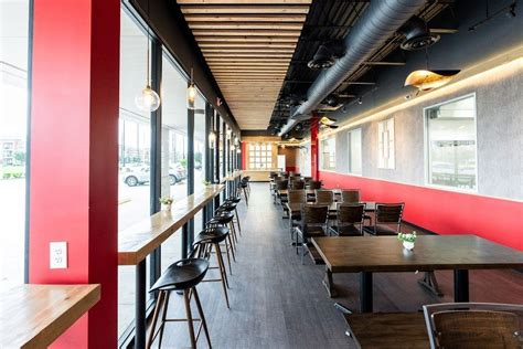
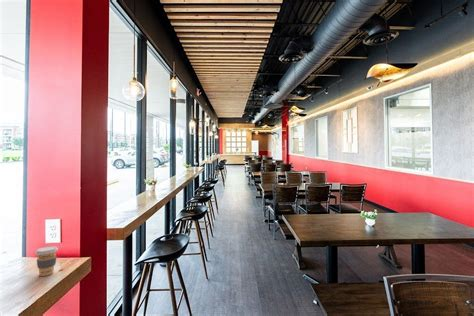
+ coffee cup (46, 261)
